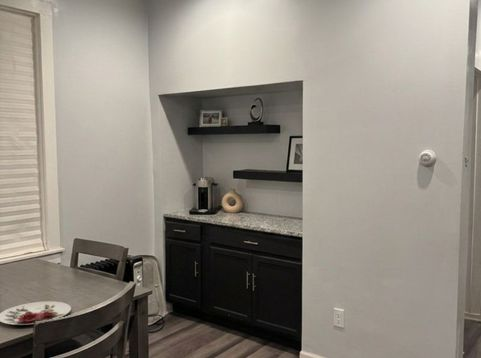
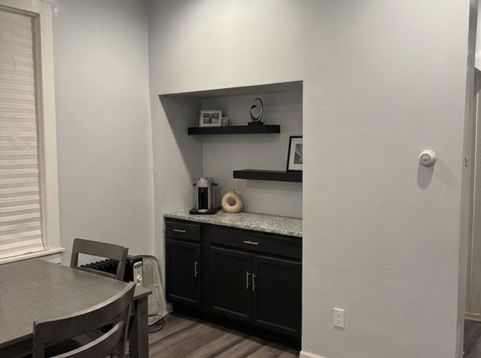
- plate (35, 311)
